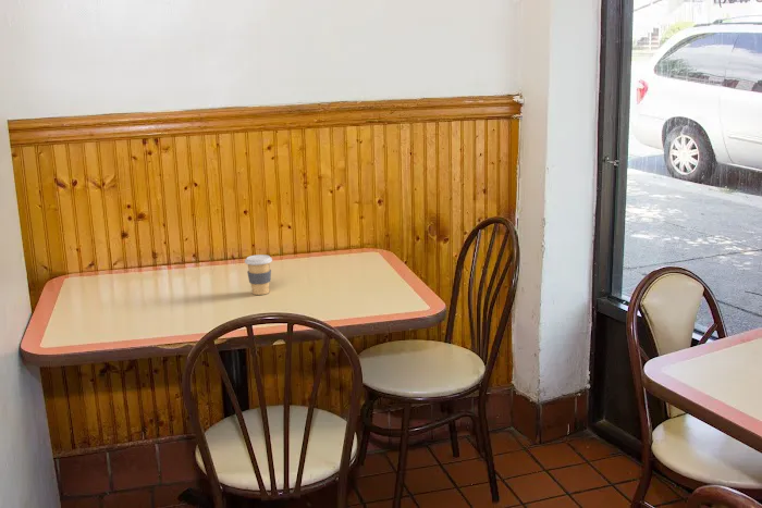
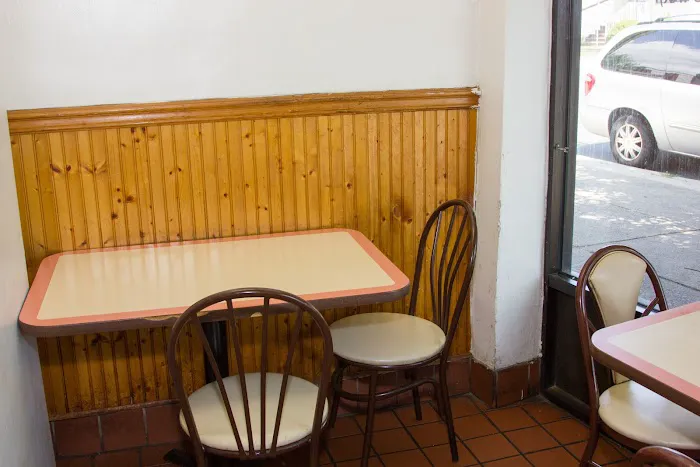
- coffee cup (259, 274)
